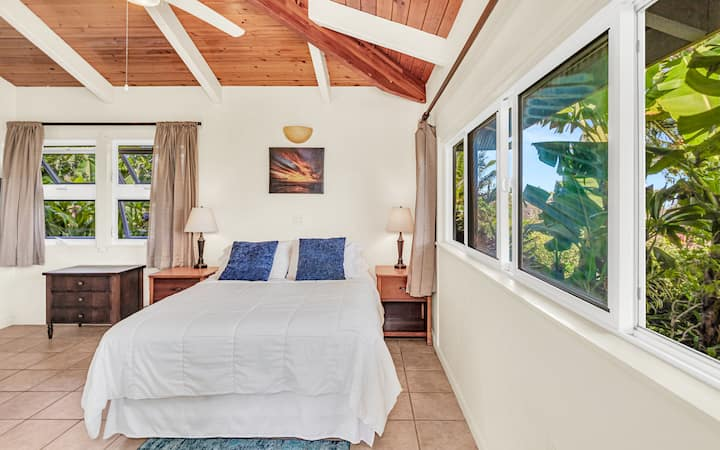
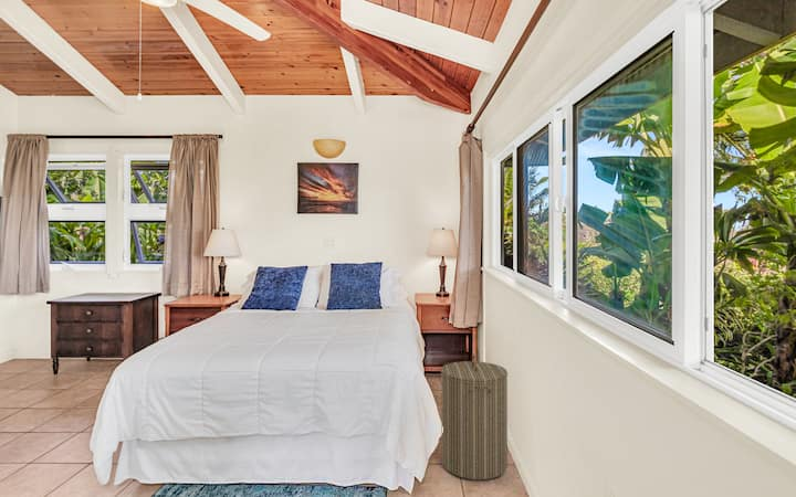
+ laundry hamper (473, 409)
